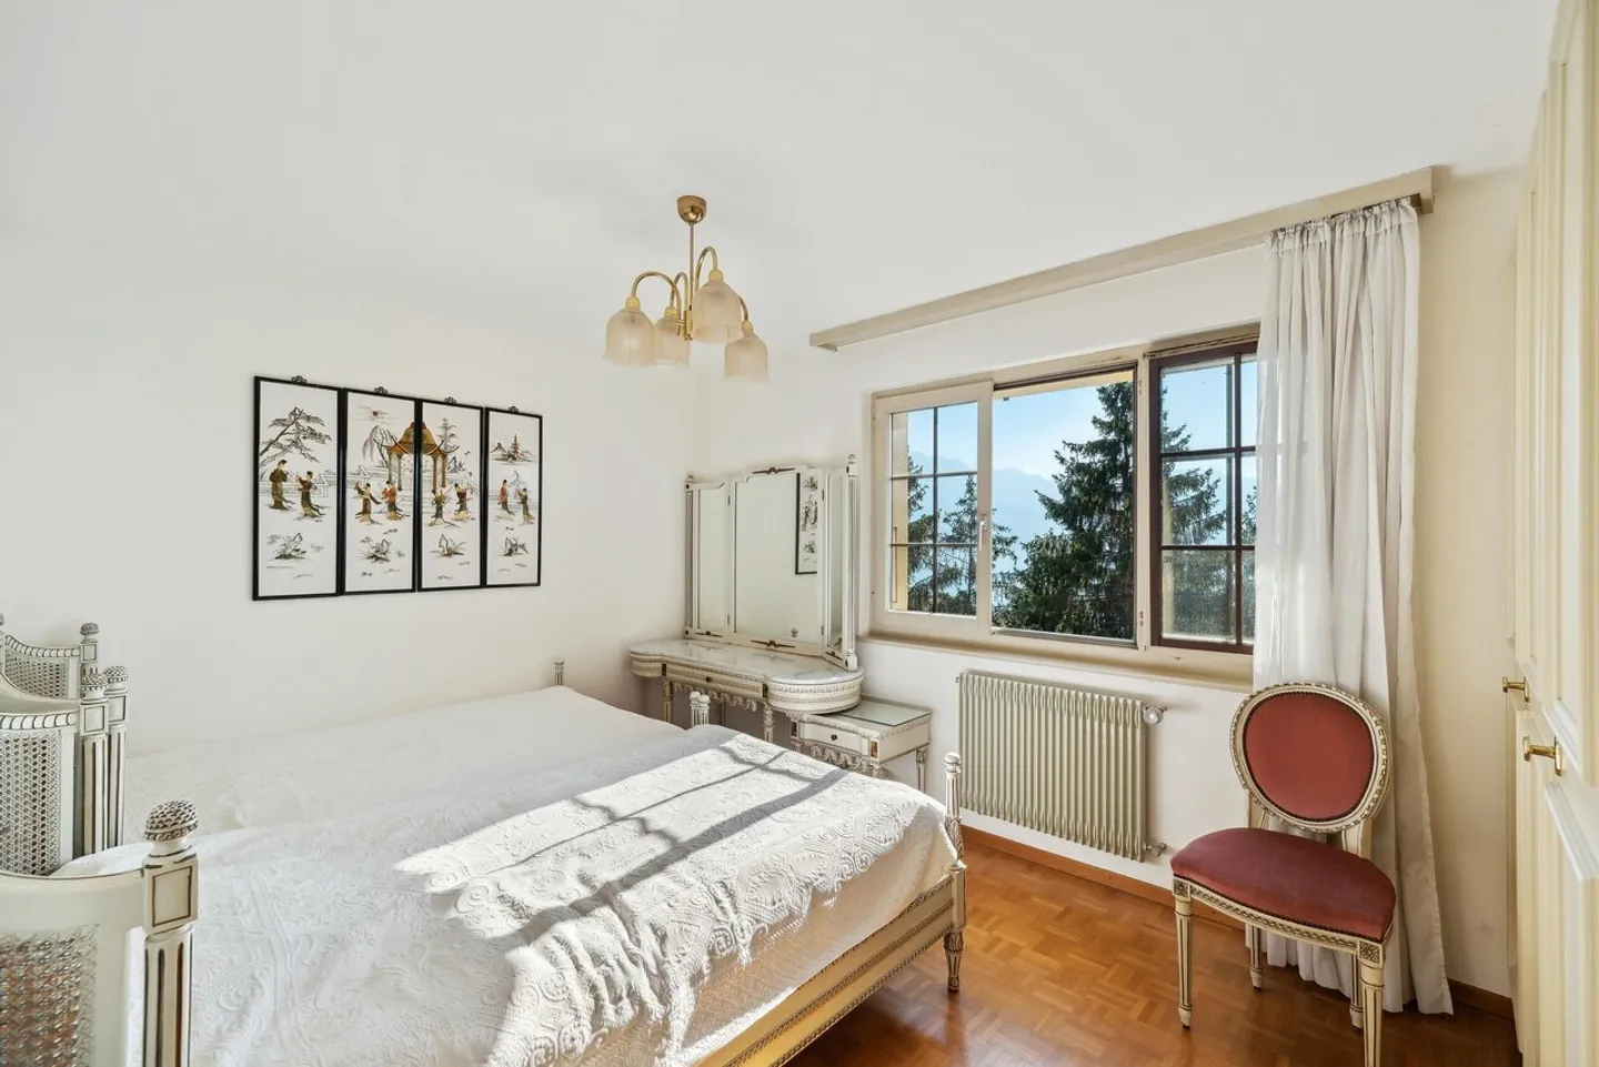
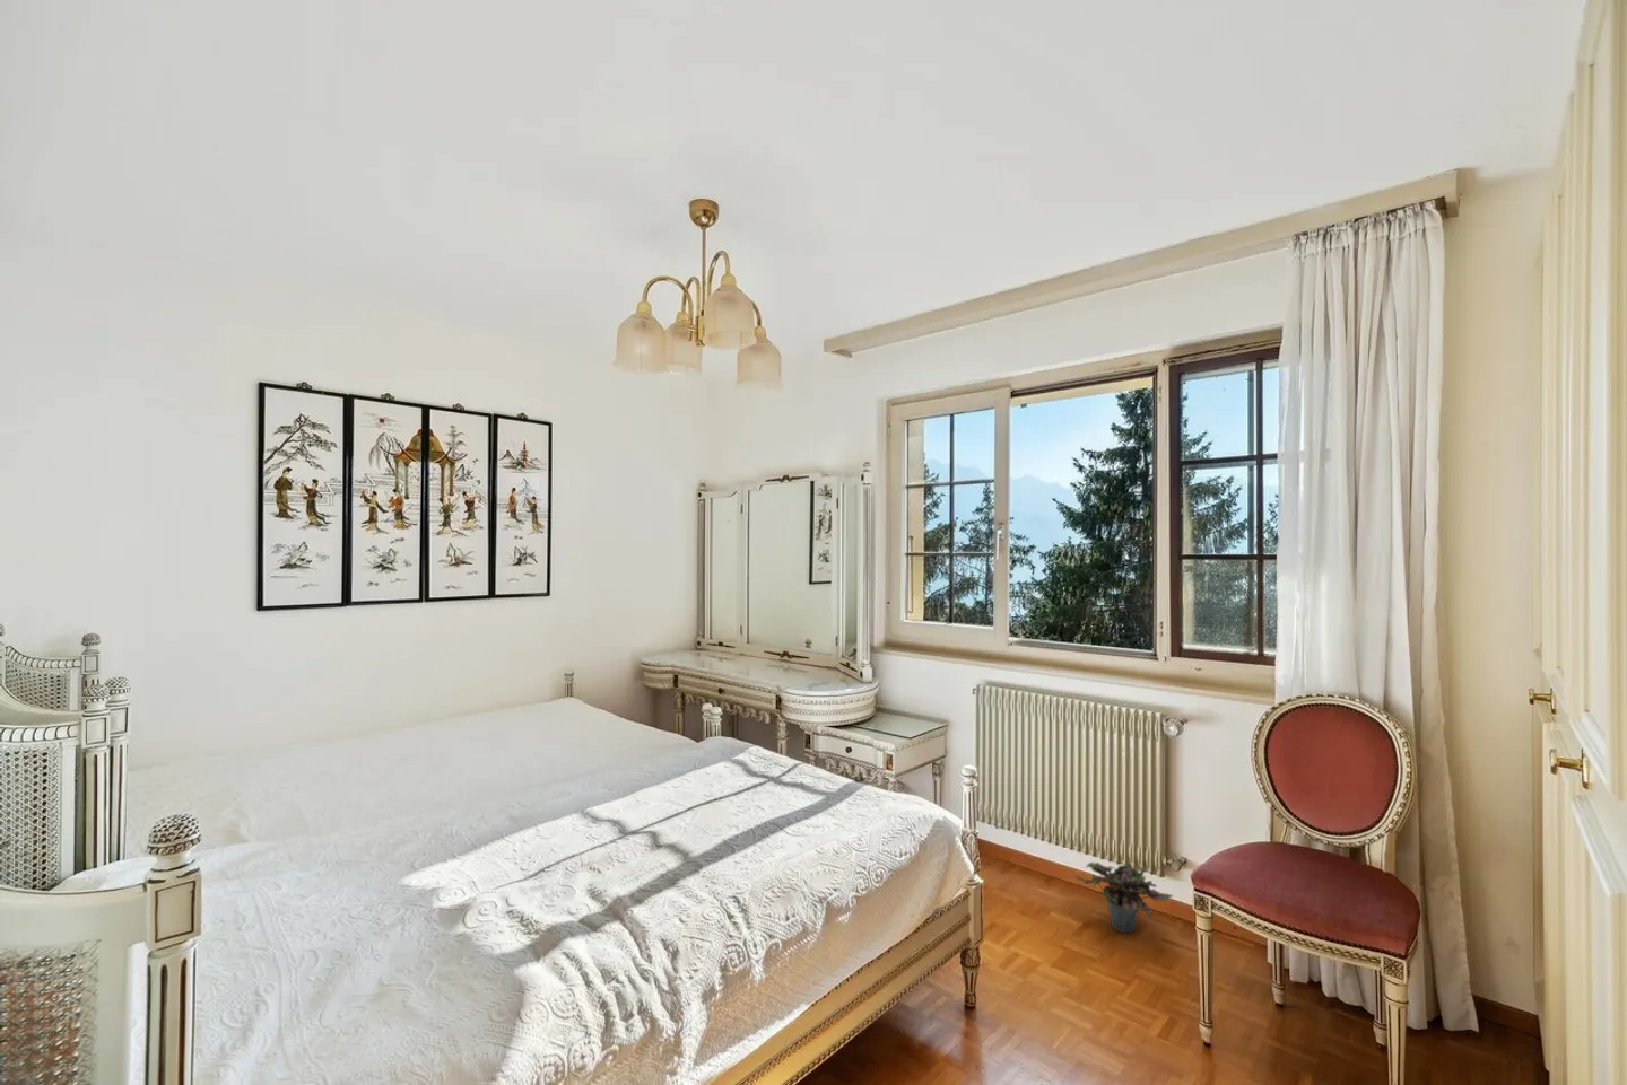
+ potted plant (1122, 896)
